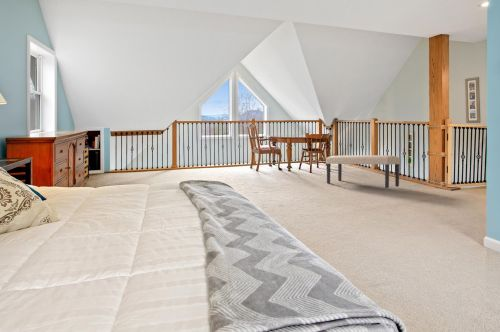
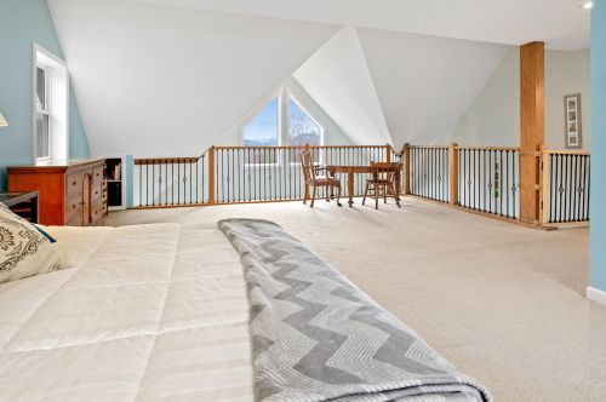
- bench (361, 163)
